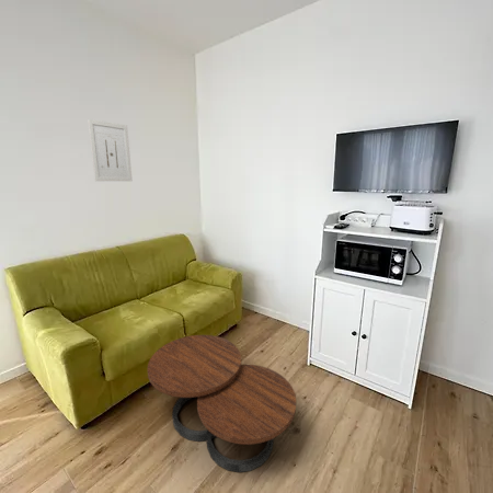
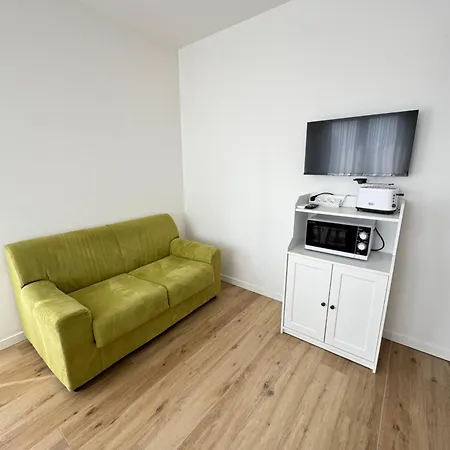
- coffee table (218, 398)
- wall art (111, 152)
